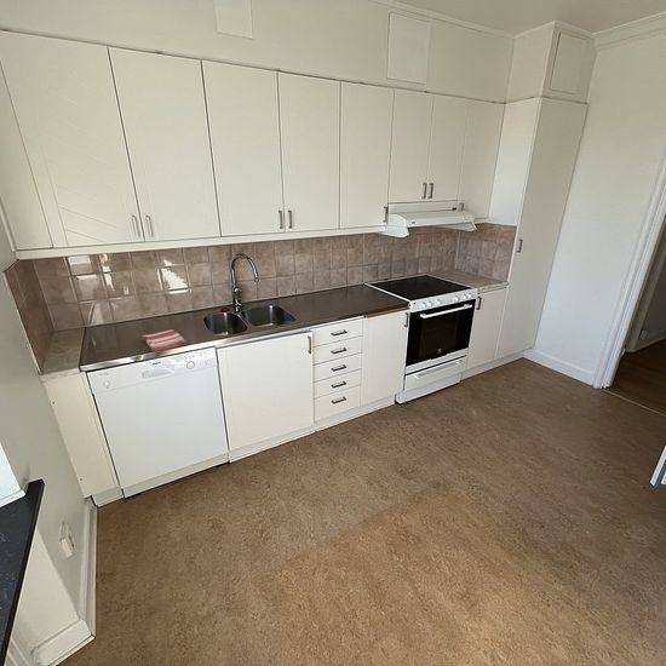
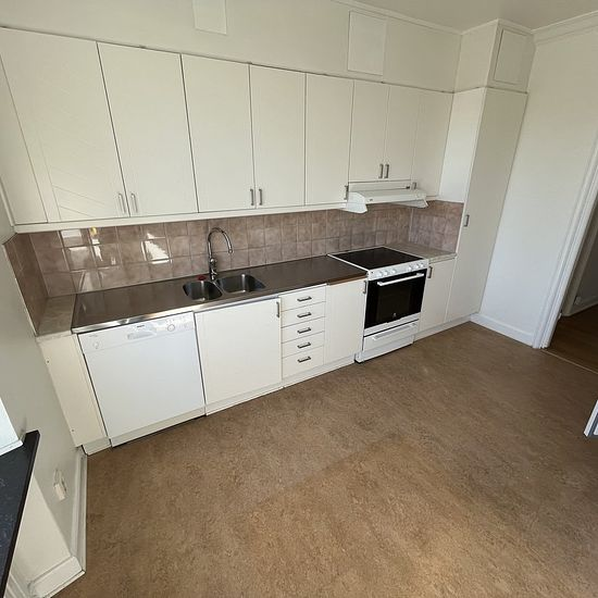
- dish towel (165, 339)
